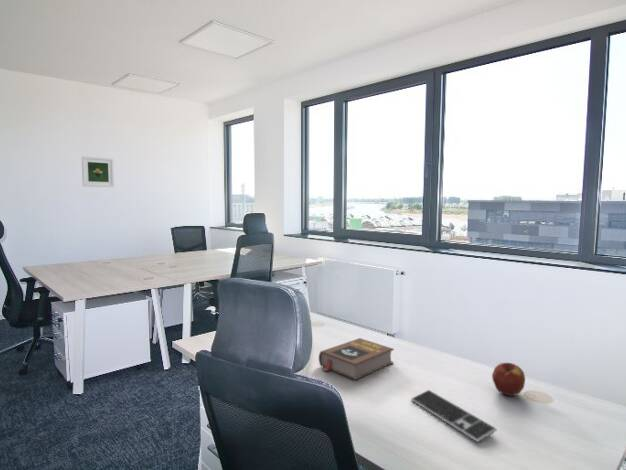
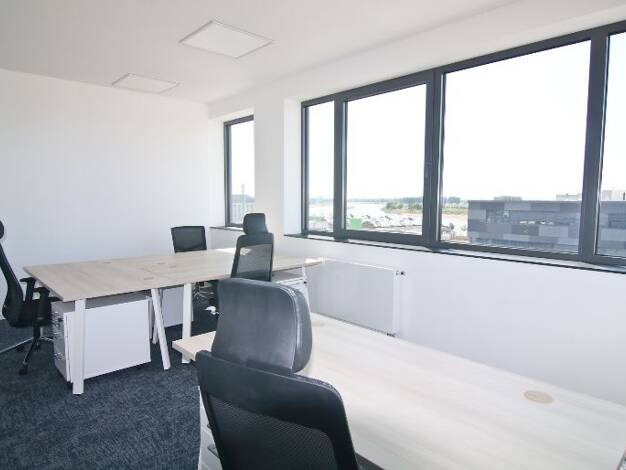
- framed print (98, 172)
- apple (509, 377)
- keyboard (450, 413)
- book (354, 357)
